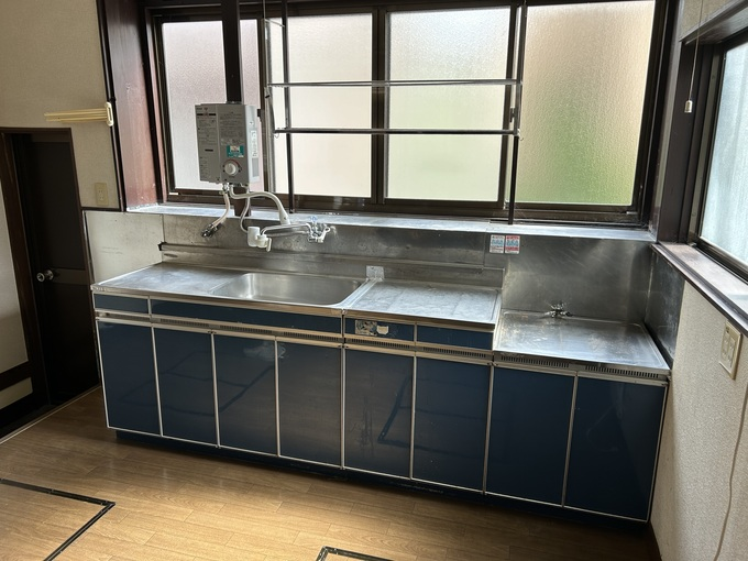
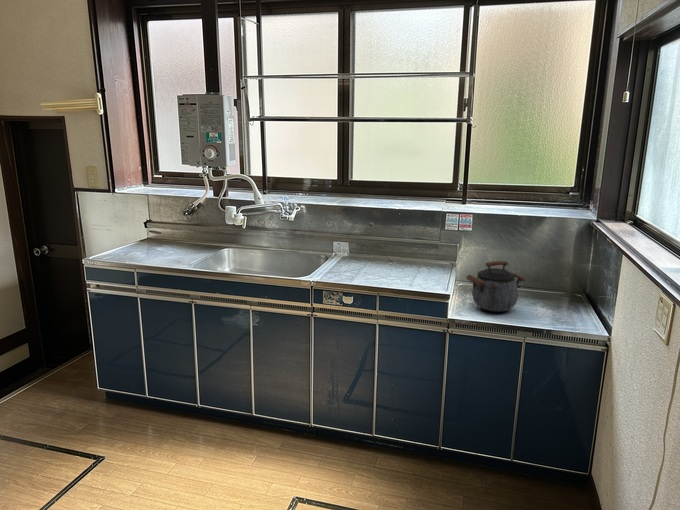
+ kettle (495, 285)
